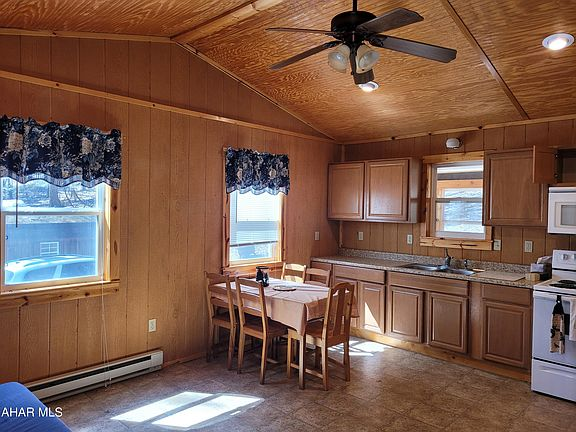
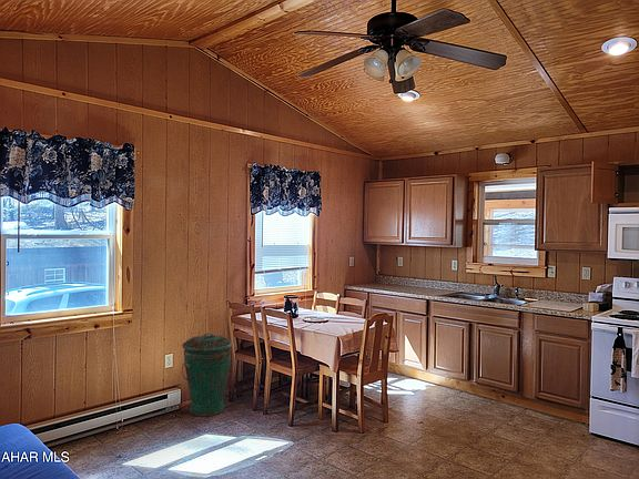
+ trash can (207, 371)
